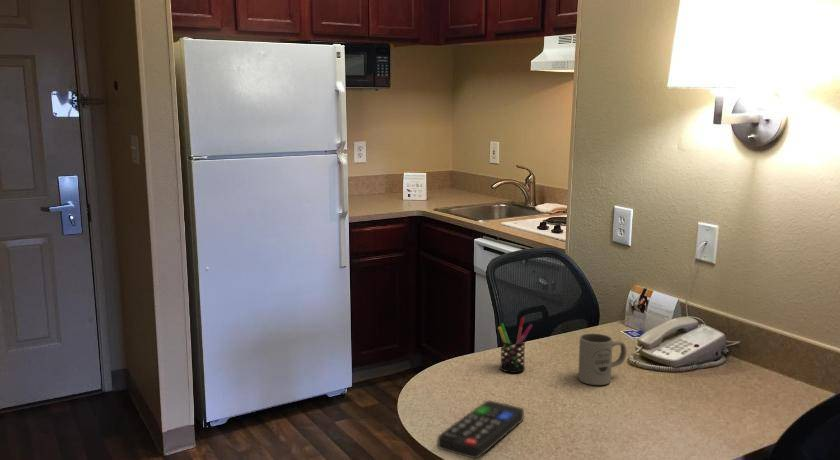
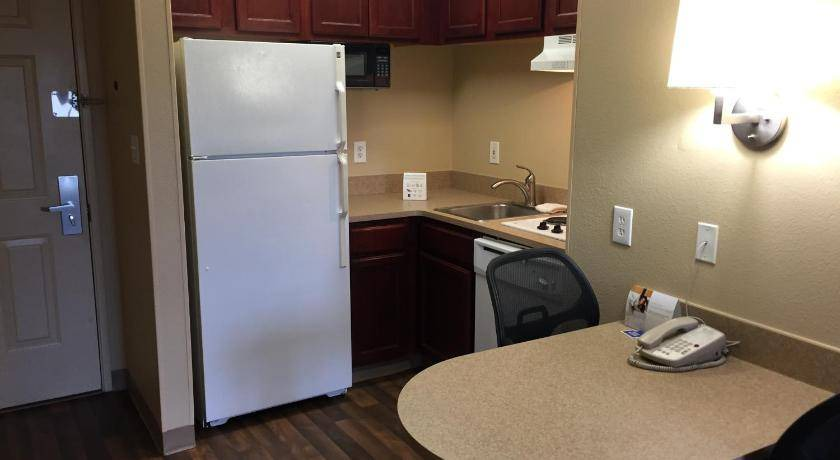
- pen holder (512, 343)
- mug (603, 357)
- remote control (482, 426)
